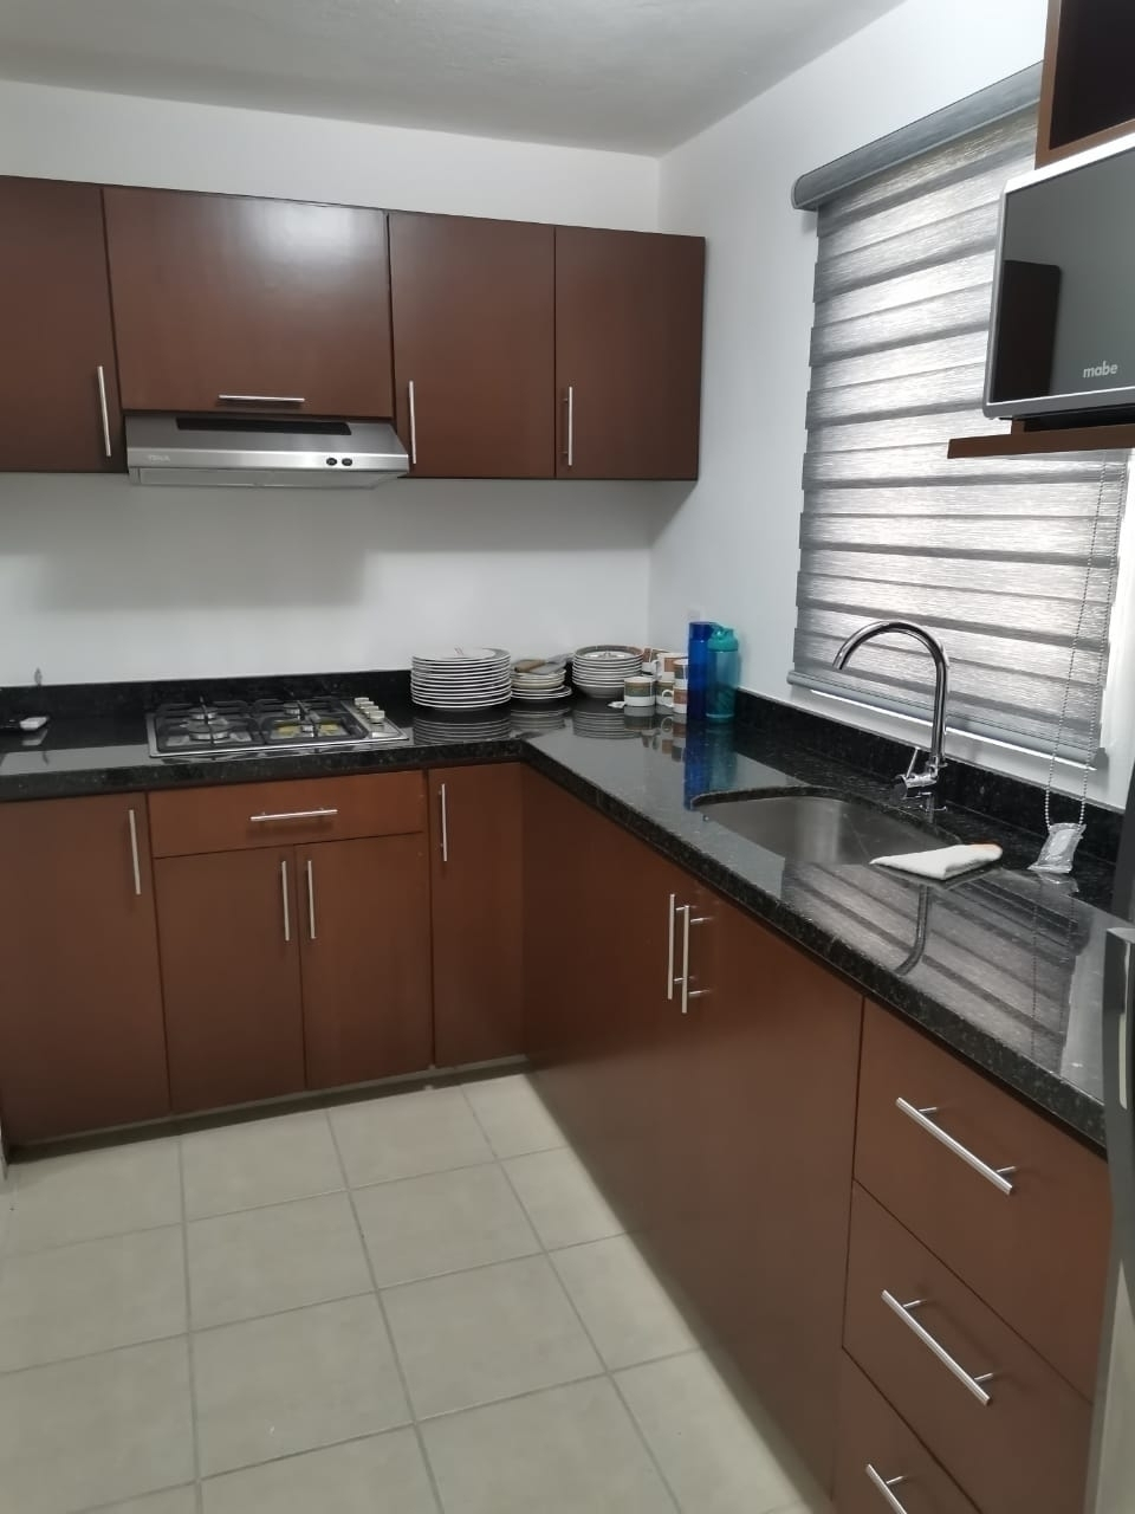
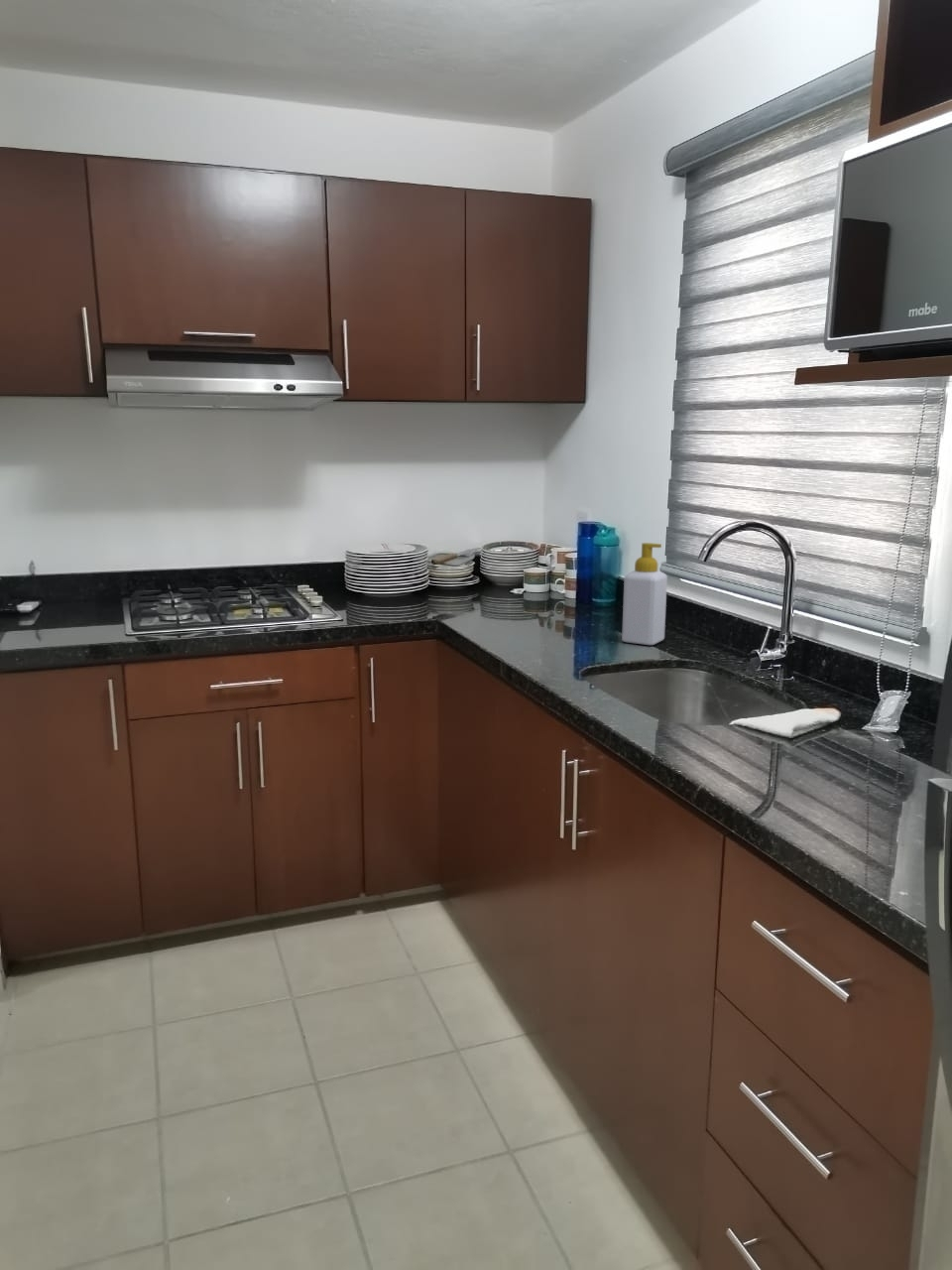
+ soap bottle (645, 592)
